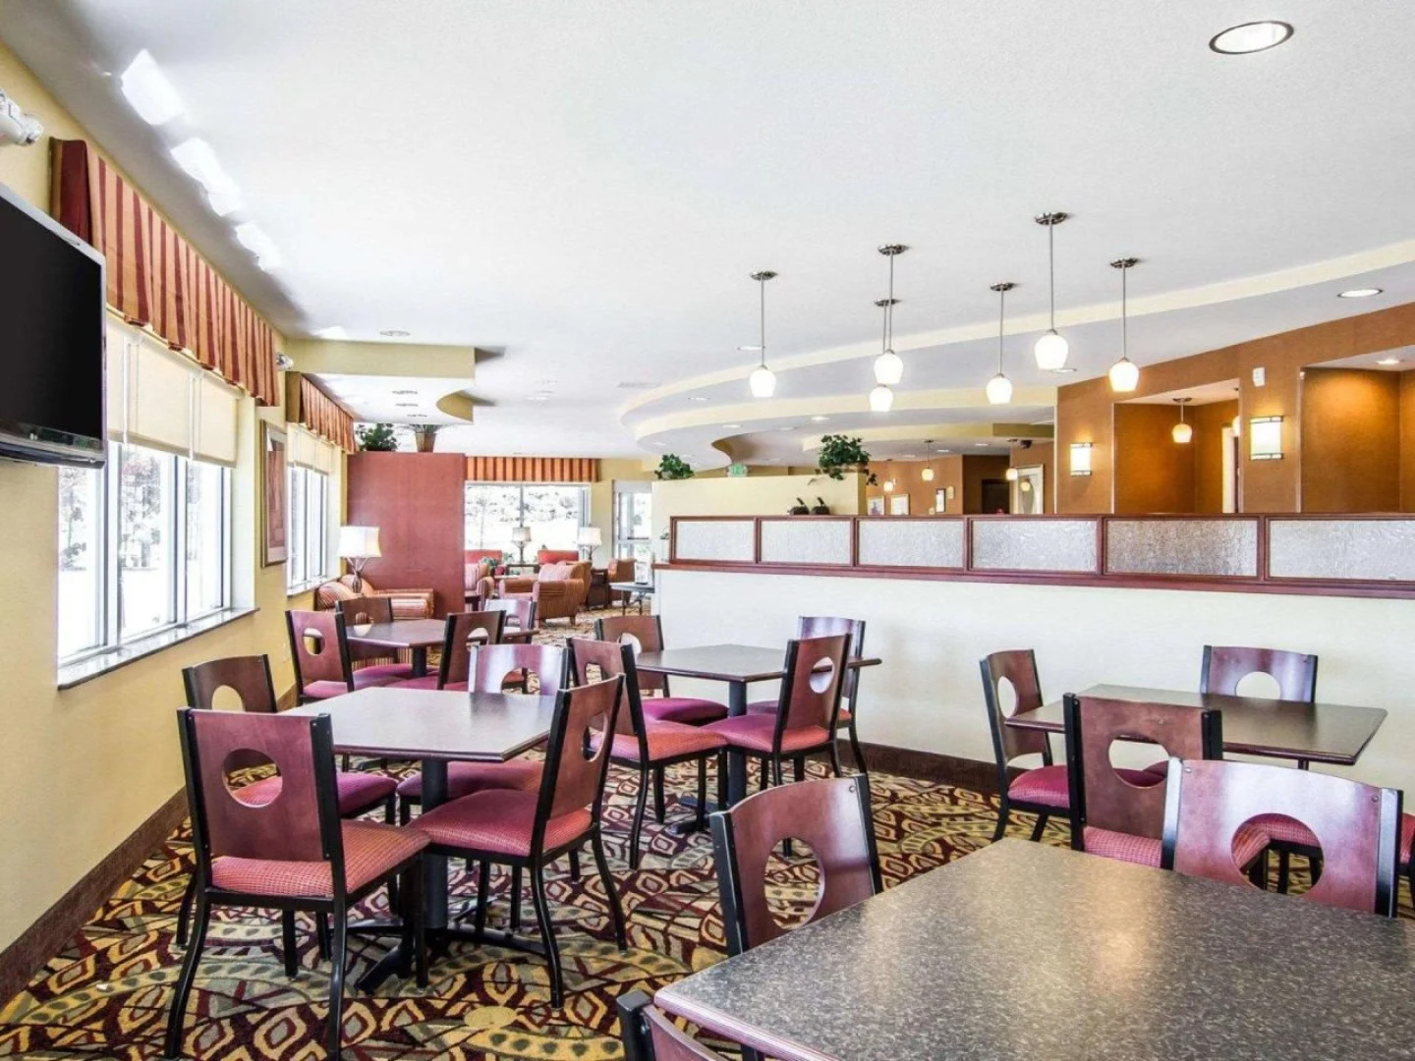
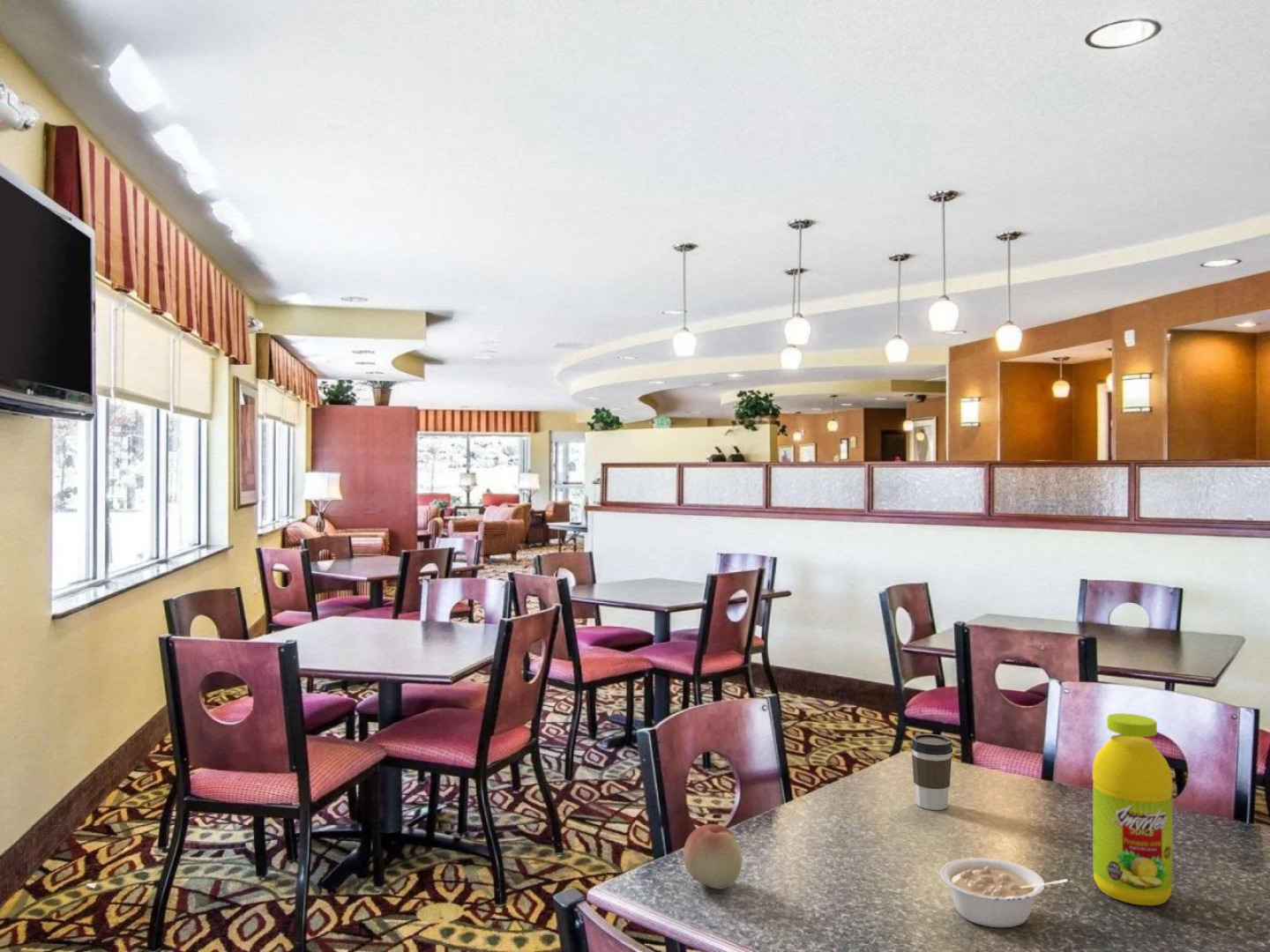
+ fruit juice (1132, 805)
+ fruit (714, 855)
+ coffee cup (931, 771)
+ legume (995, 890)
